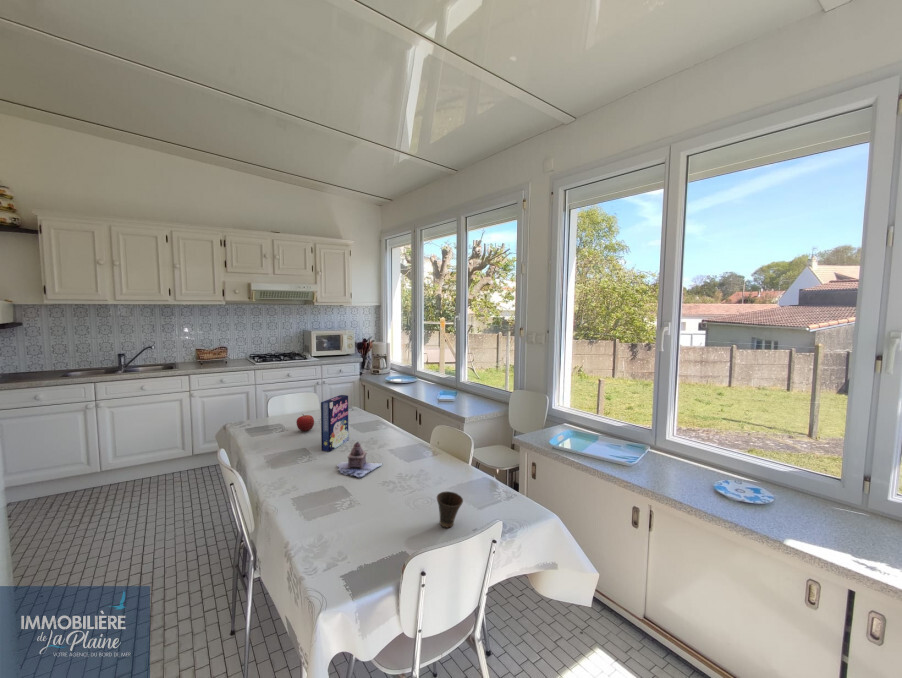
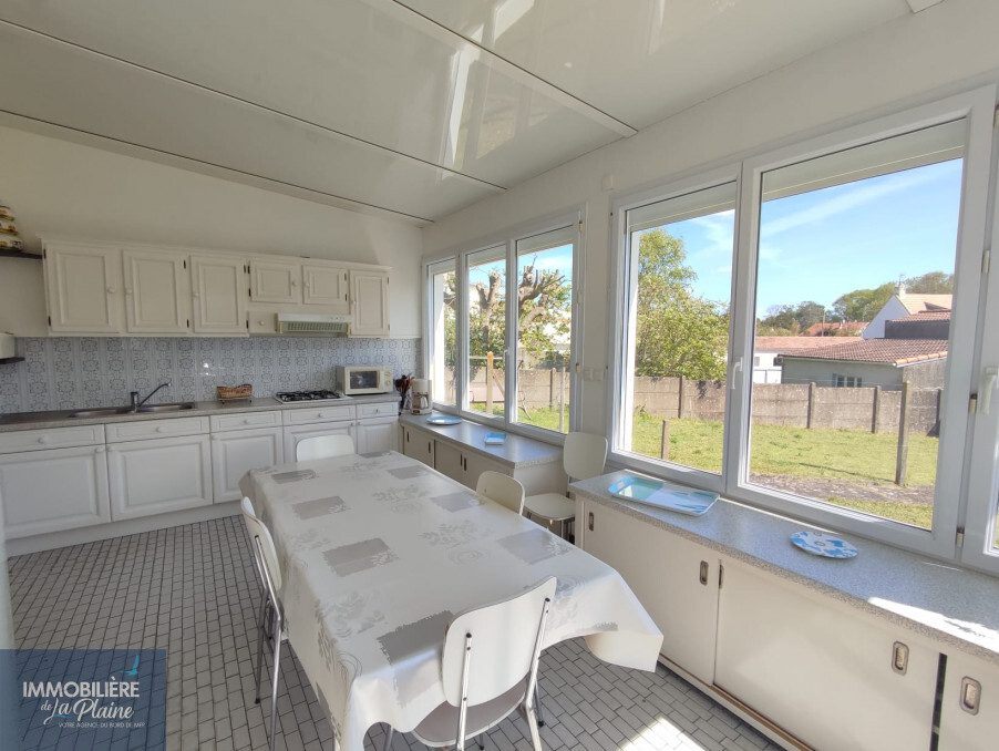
- fruit (305, 422)
- teapot (356, 455)
- cup (449, 511)
- cereal box (335, 421)
